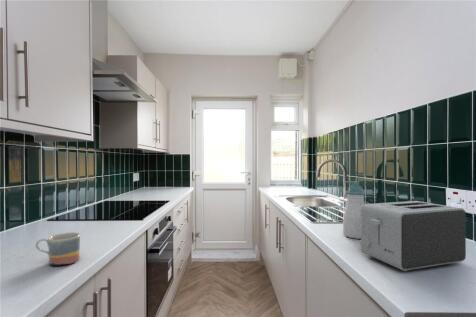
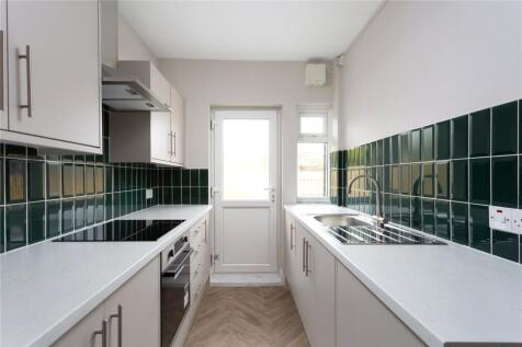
- toaster (408, 232)
- soap bottle (355, 208)
- mug (58, 249)
